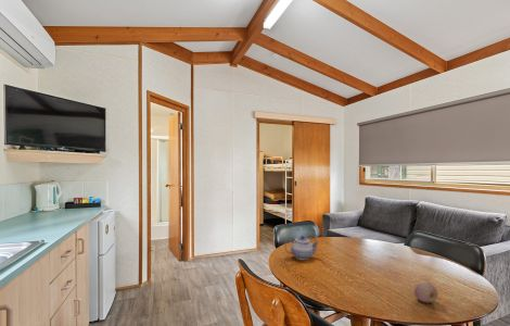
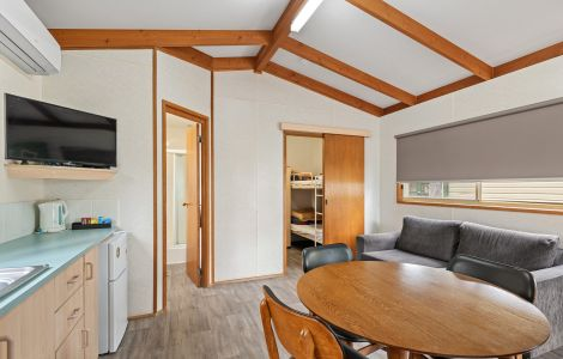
- fruit (425, 291)
- teapot (302, 246)
